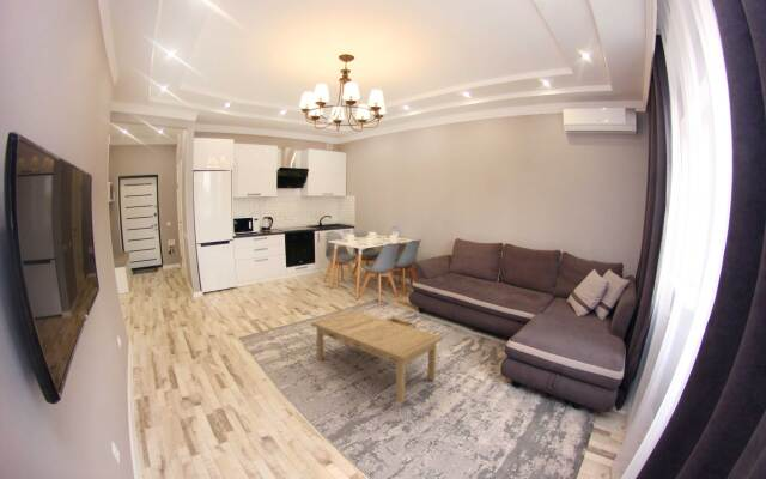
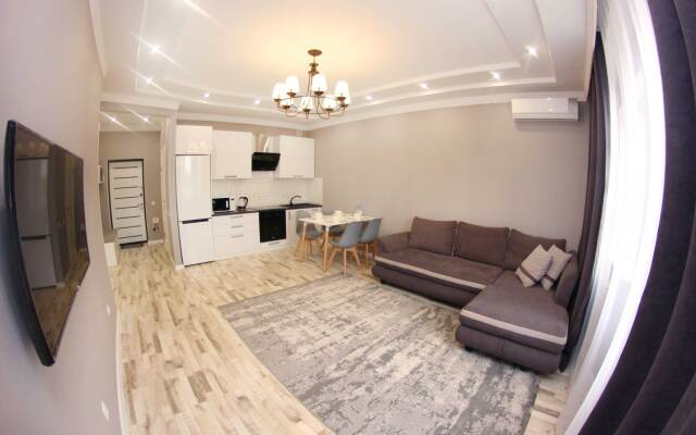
- coffee table (372, 348)
